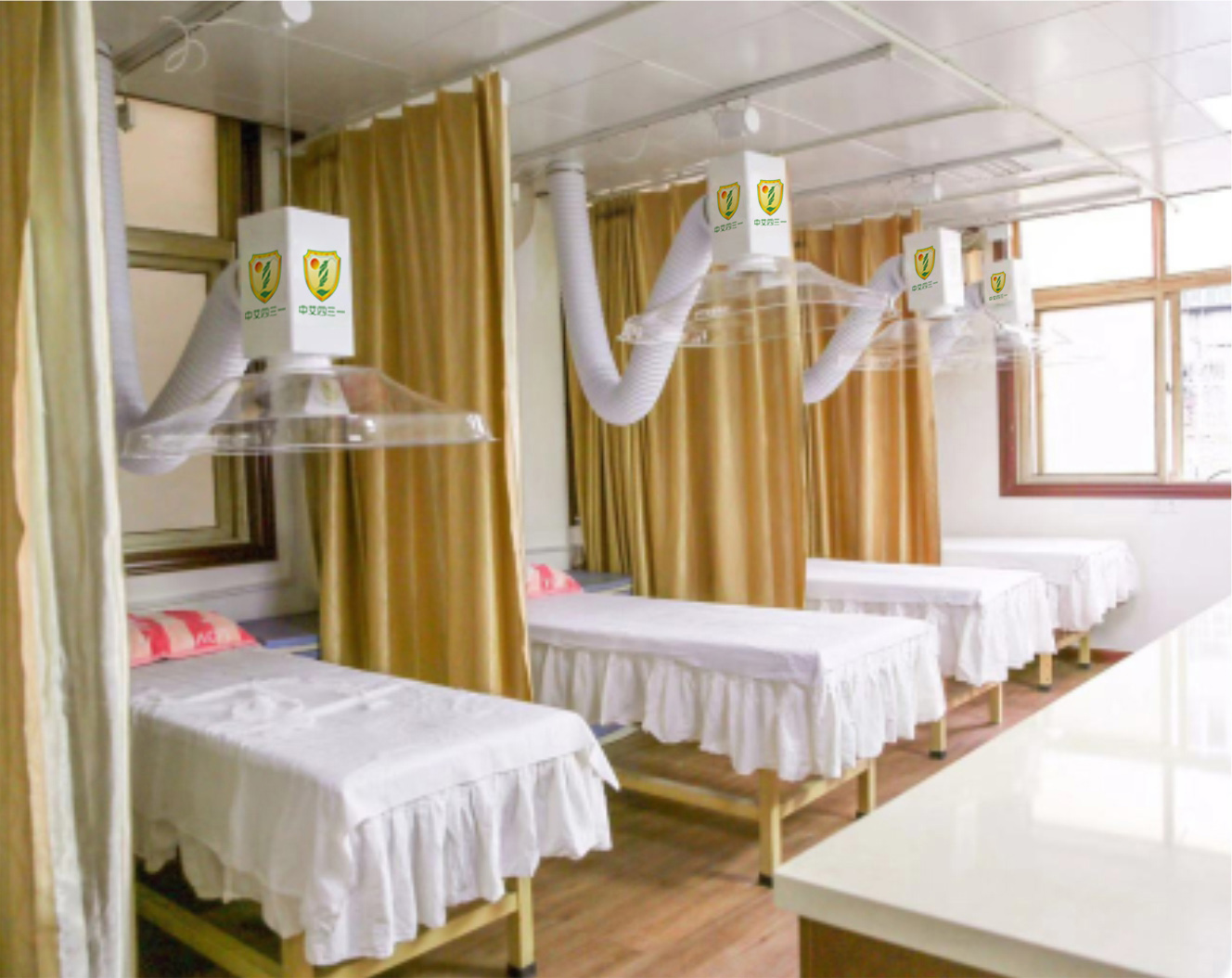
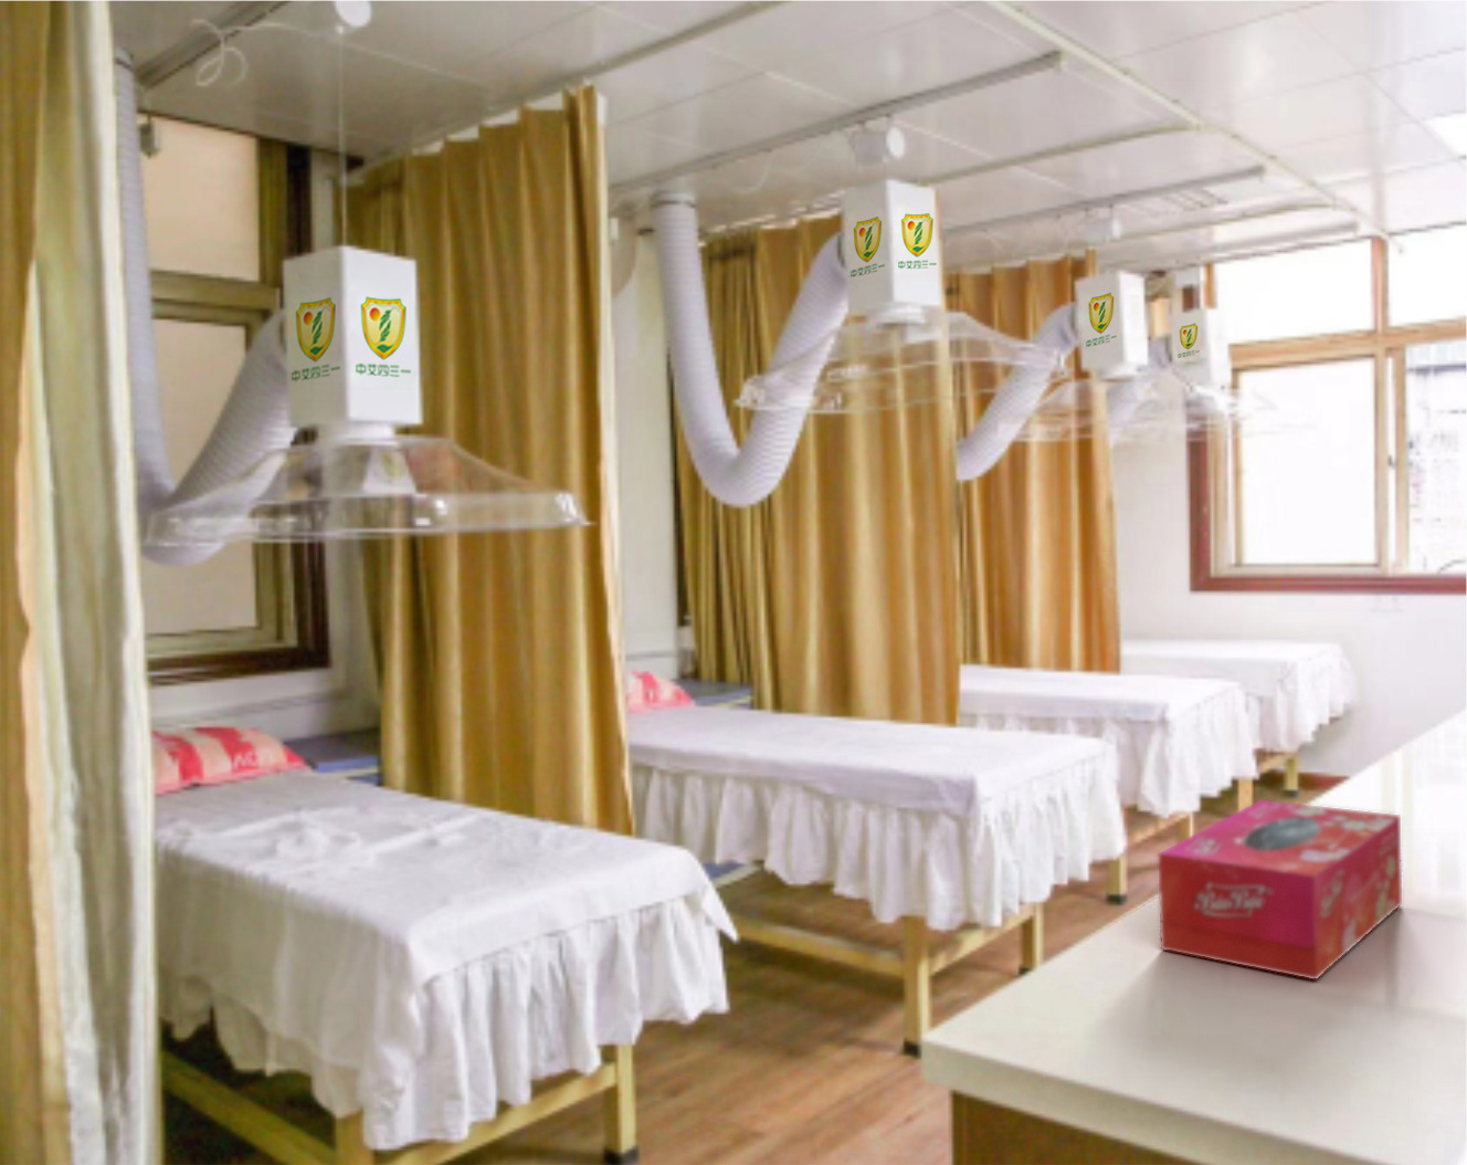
+ tissue box (1285, 879)
